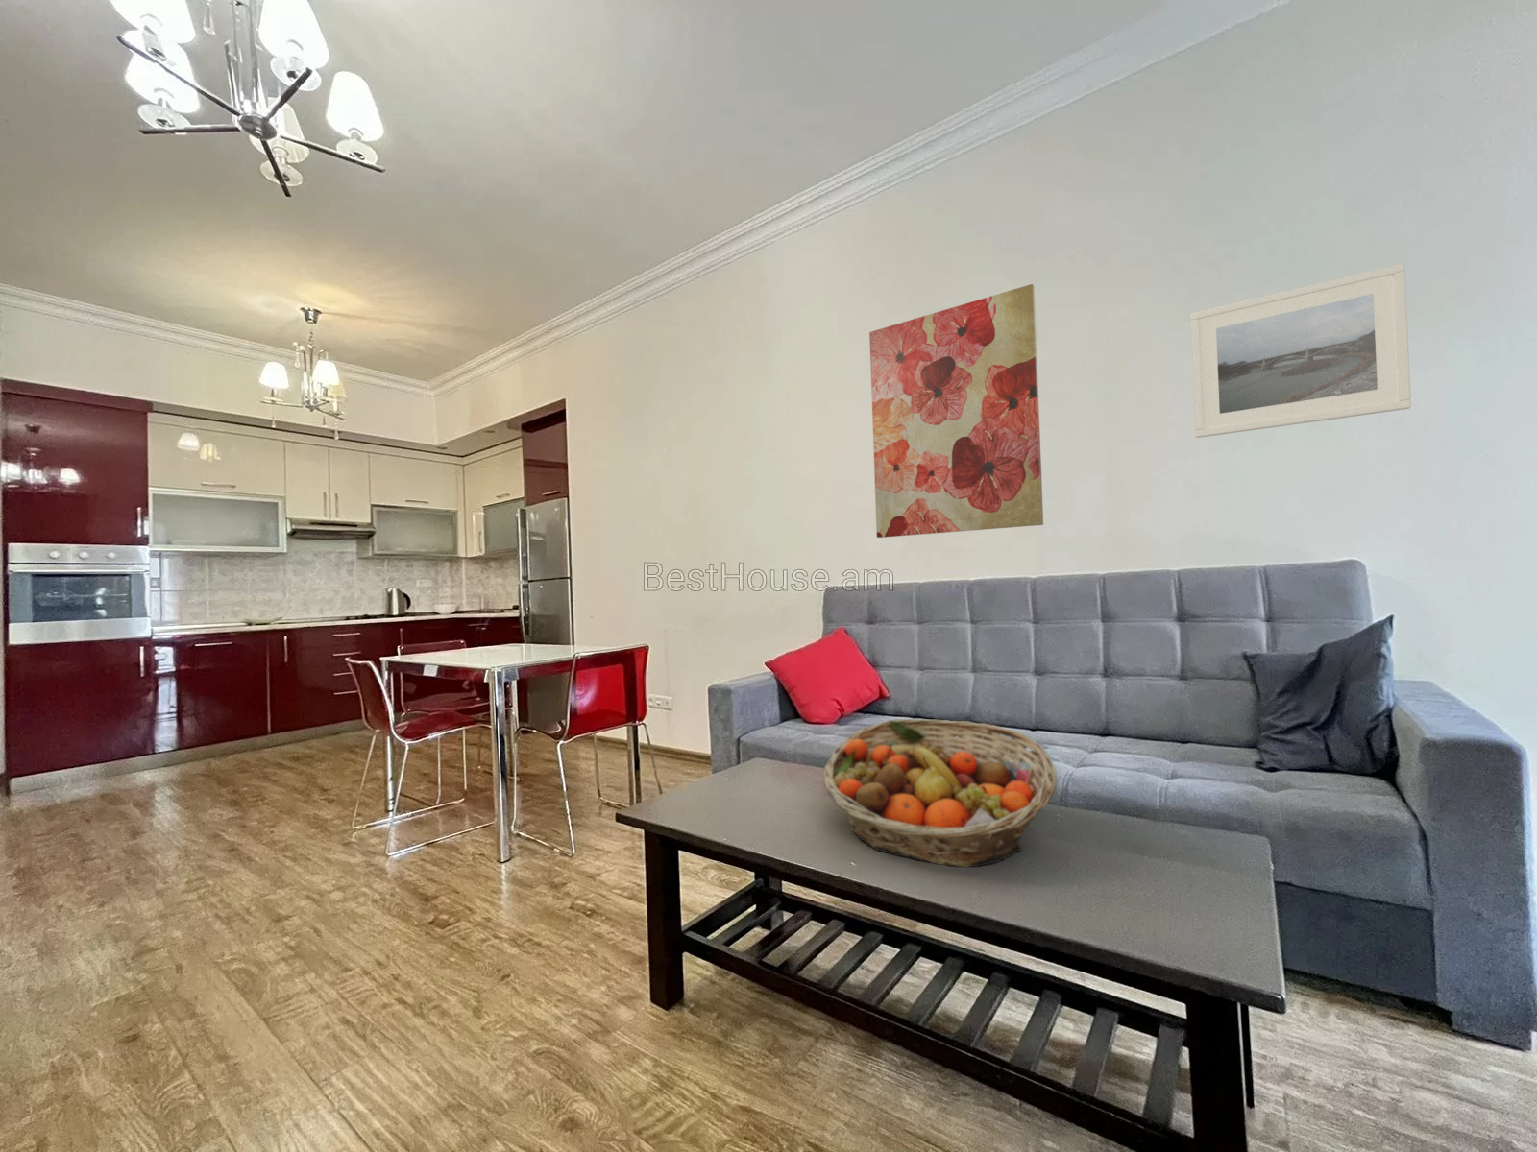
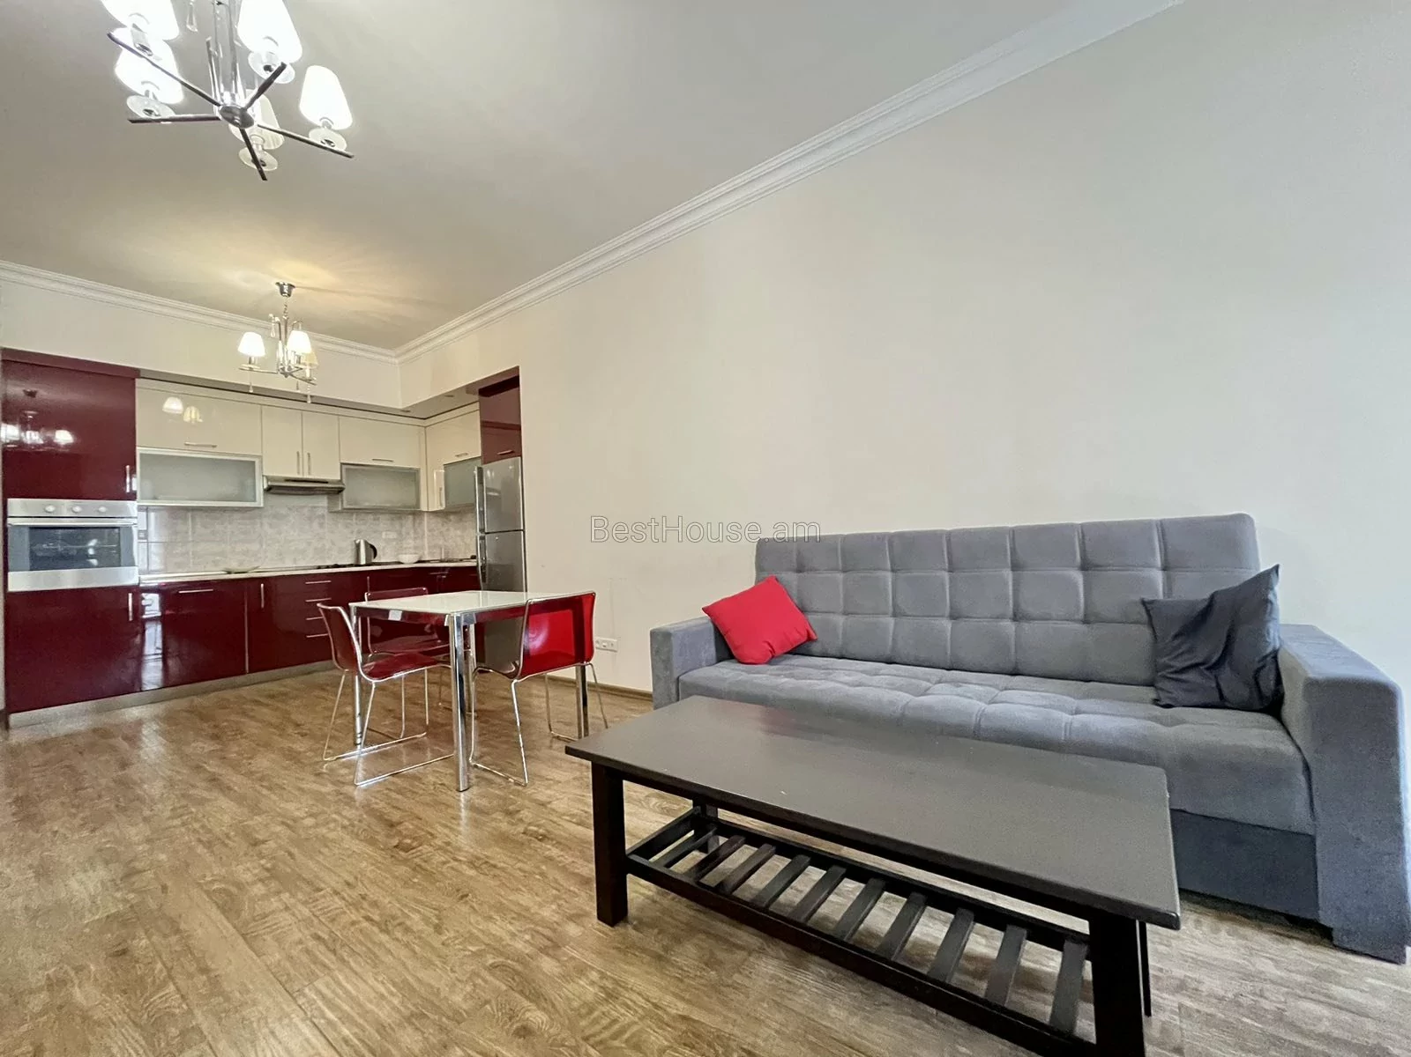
- wall art (949, 420)
- fruit basket (933, 784)
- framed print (1291, 357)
